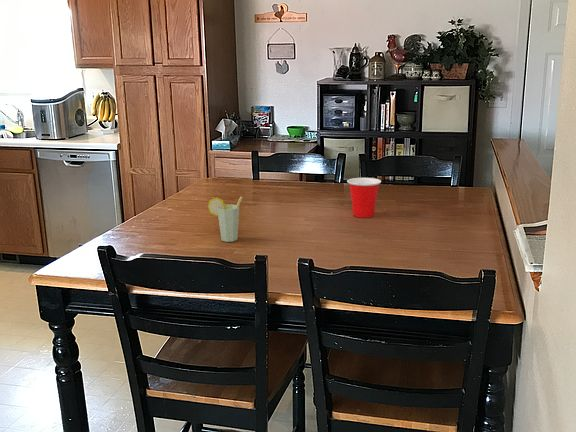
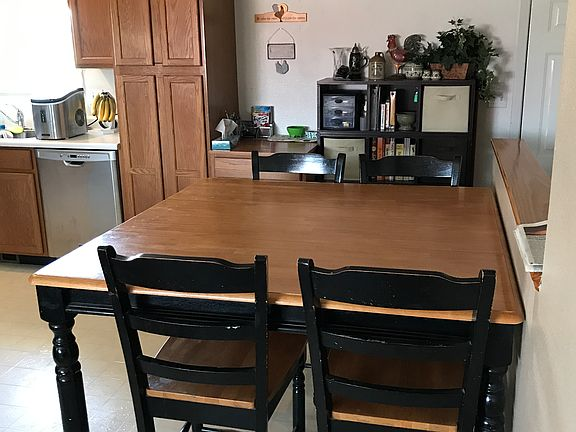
- cup (363, 198)
- cup (225, 217)
